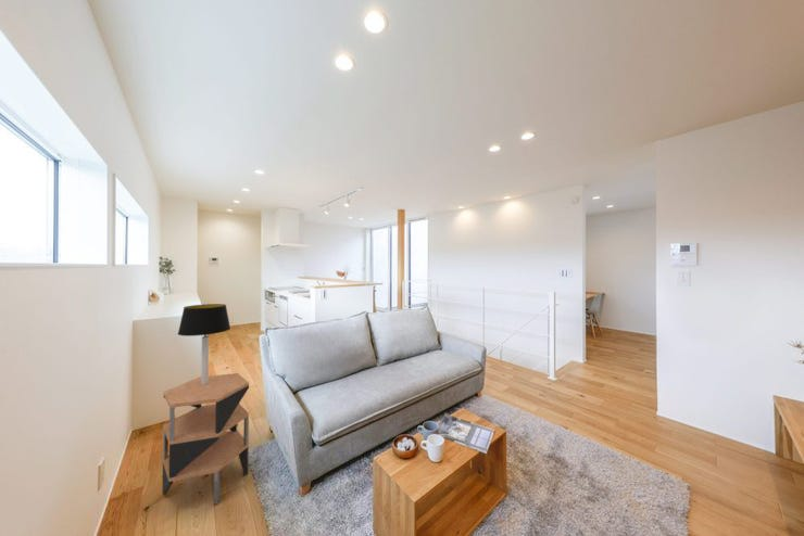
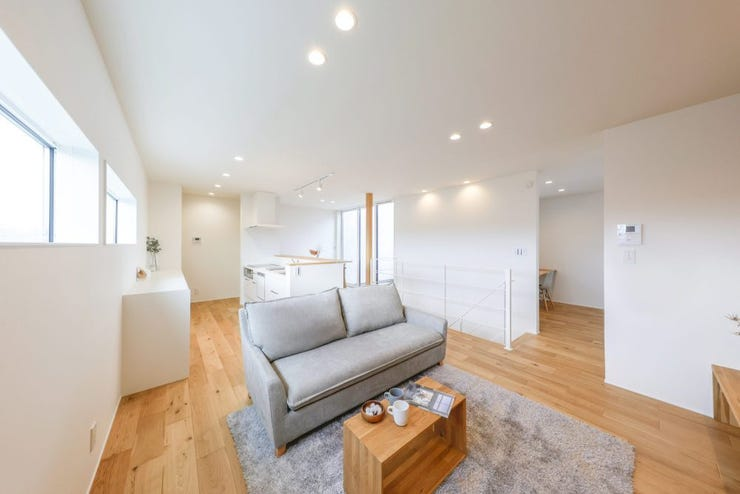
- side table (208, 434)
- table lamp (204, 344)
